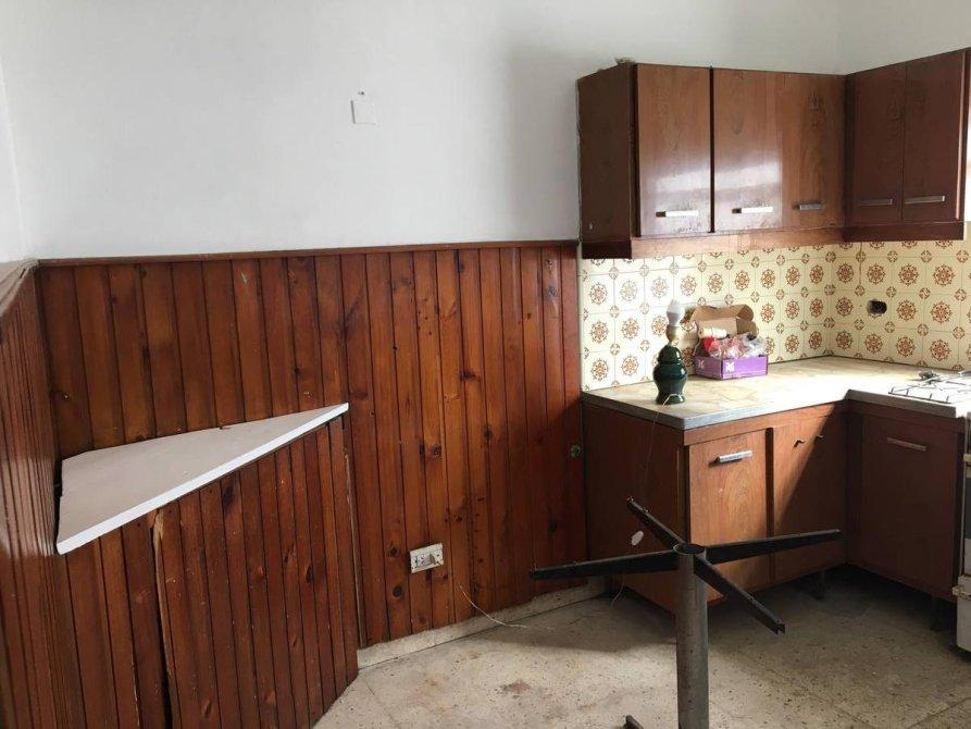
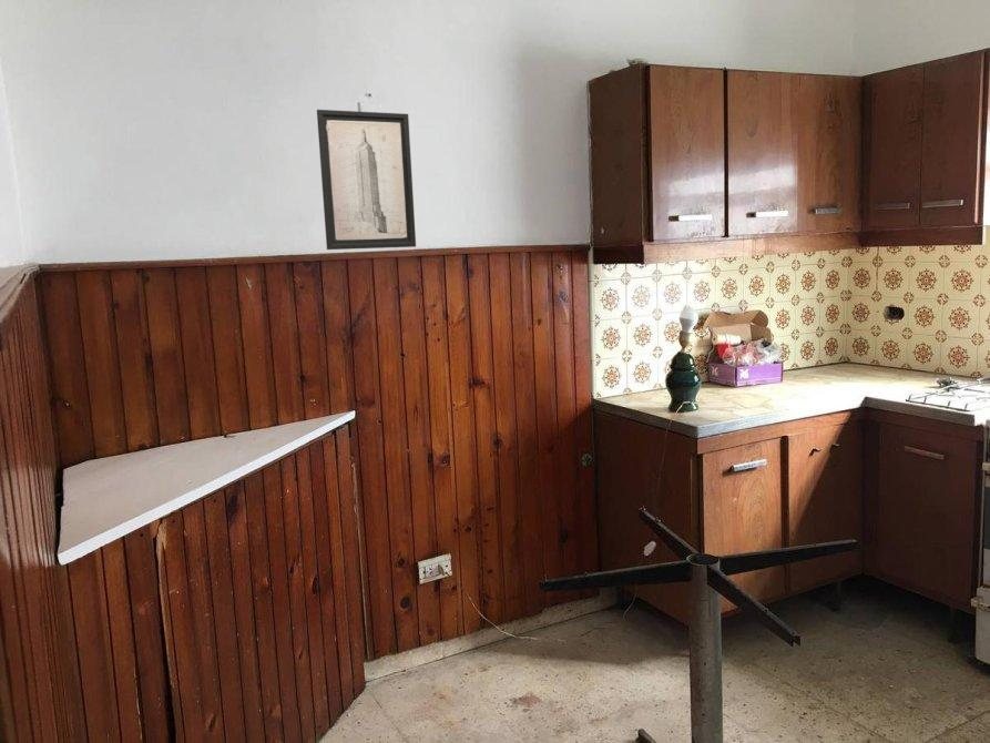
+ wall art (368, 181)
